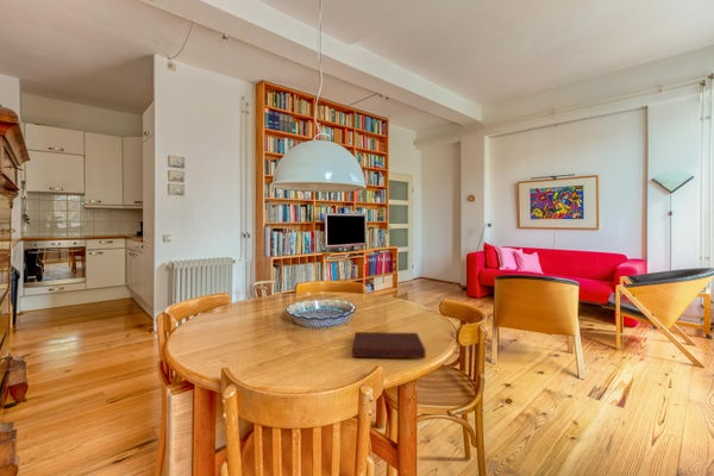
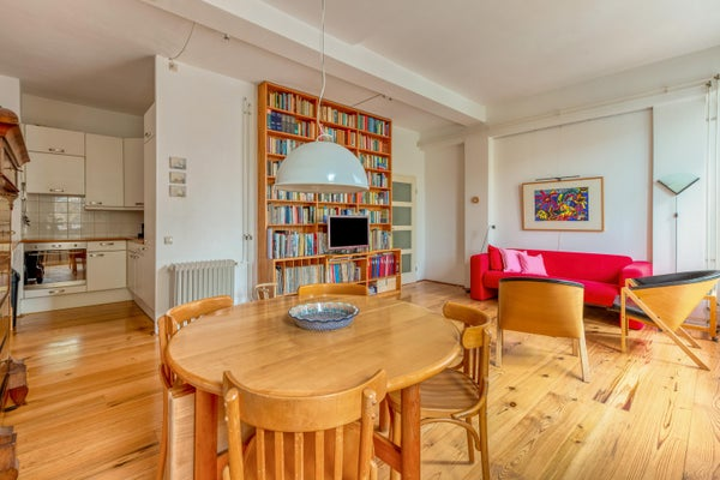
- notebook (387, 344)
